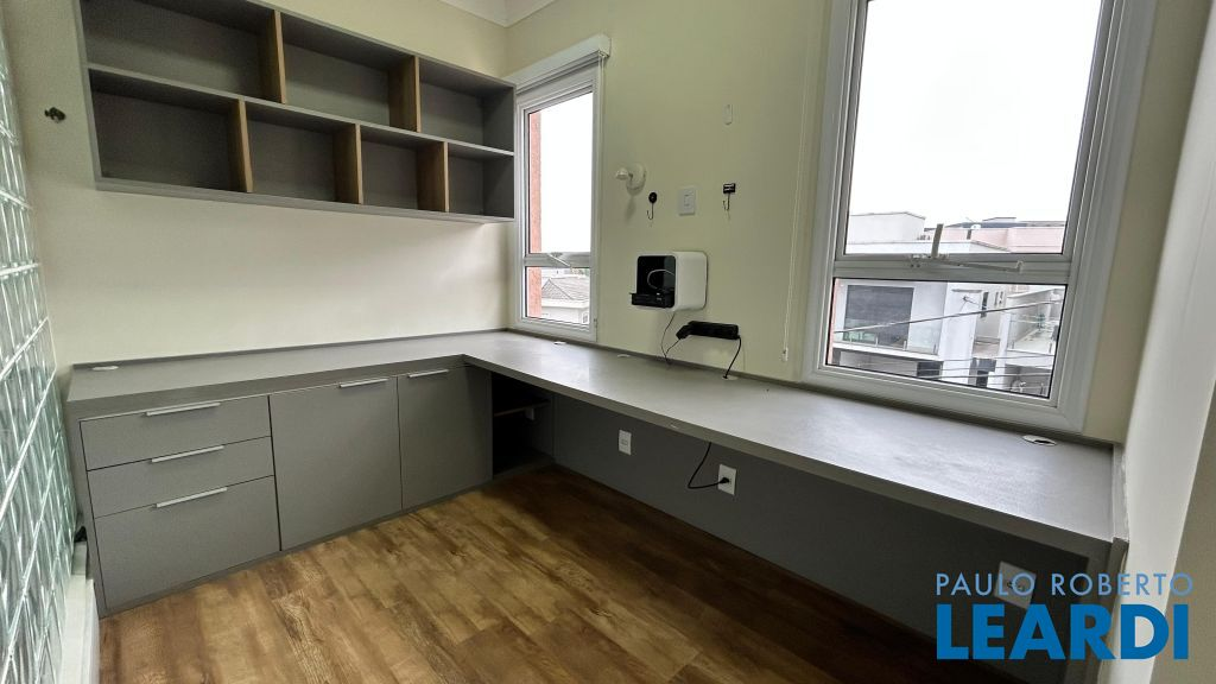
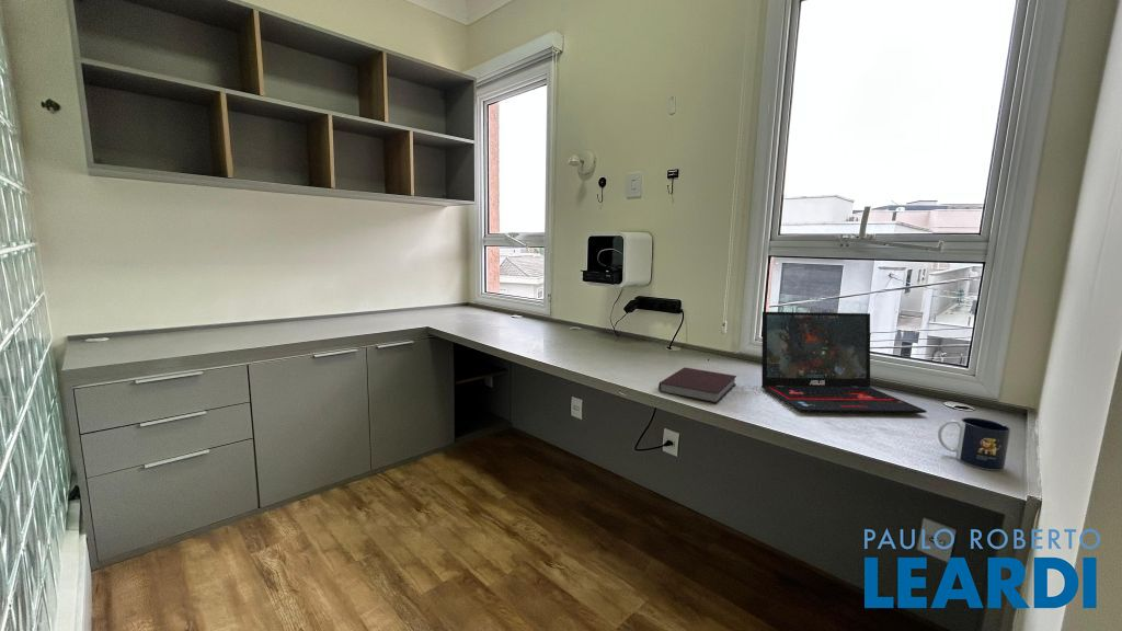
+ laptop (837, 359)
+ mug (971, 440)
+ notebook (698, 382)
